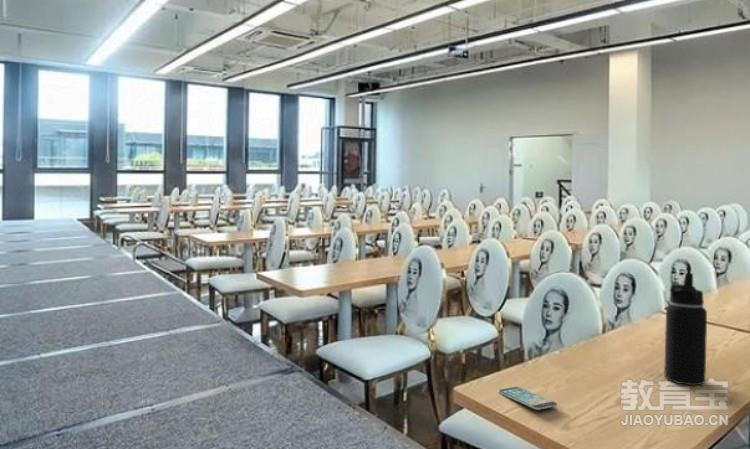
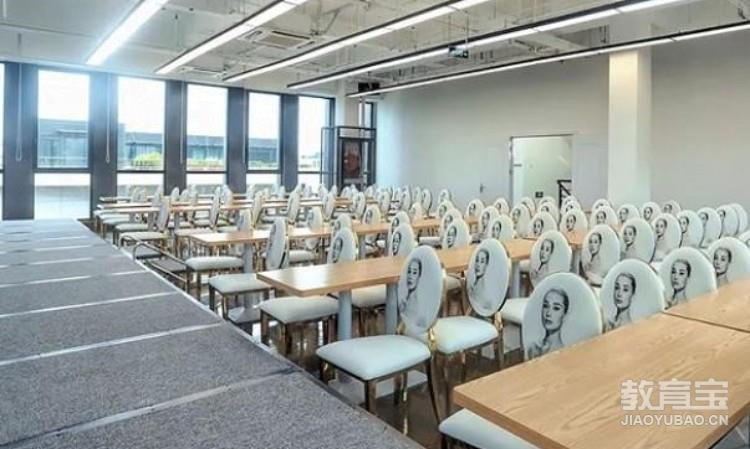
- smartphone (526, 397)
- water bottle (684, 327)
